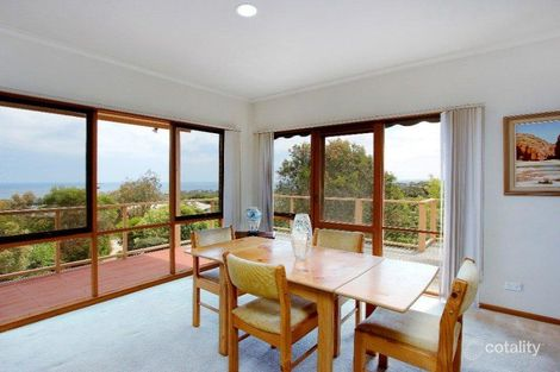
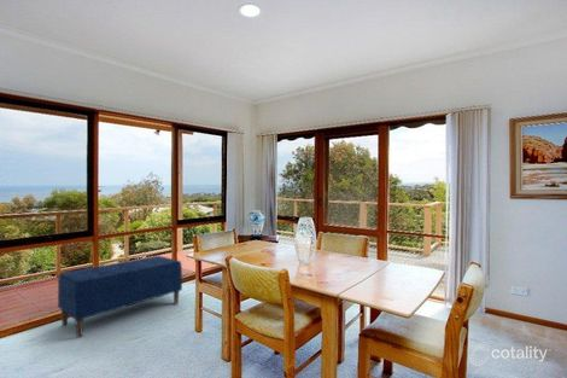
+ bench (124, 290)
